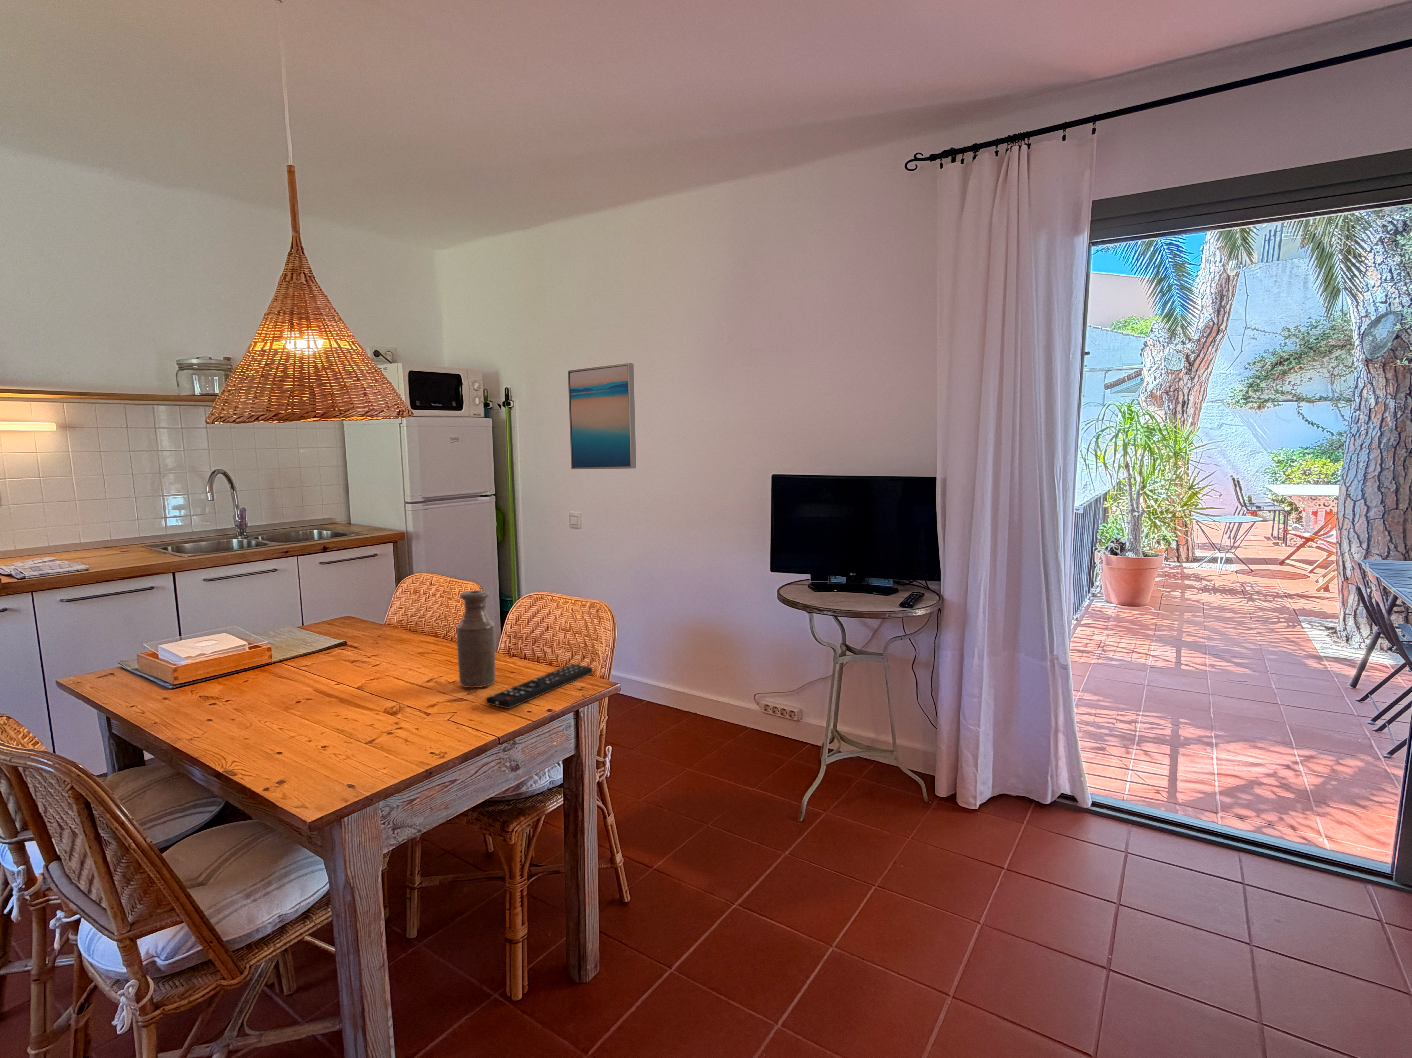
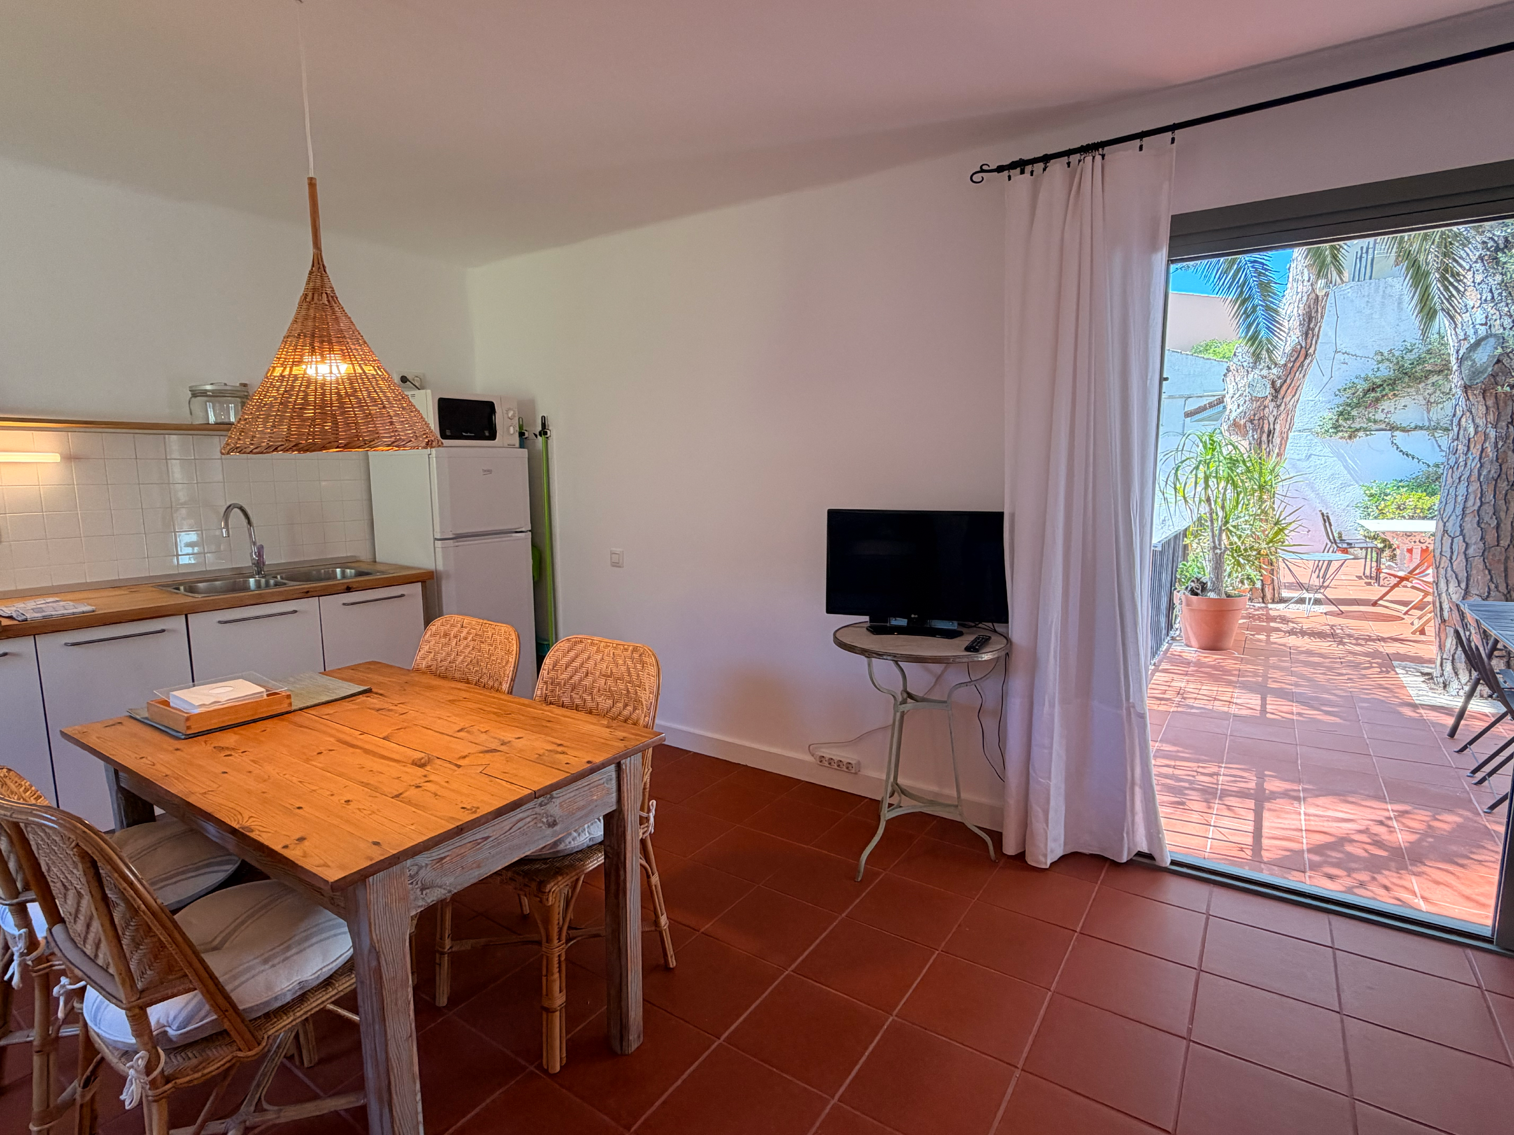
- wall art (601, 418)
- bottle (476, 638)
- remote control (543, 683)
